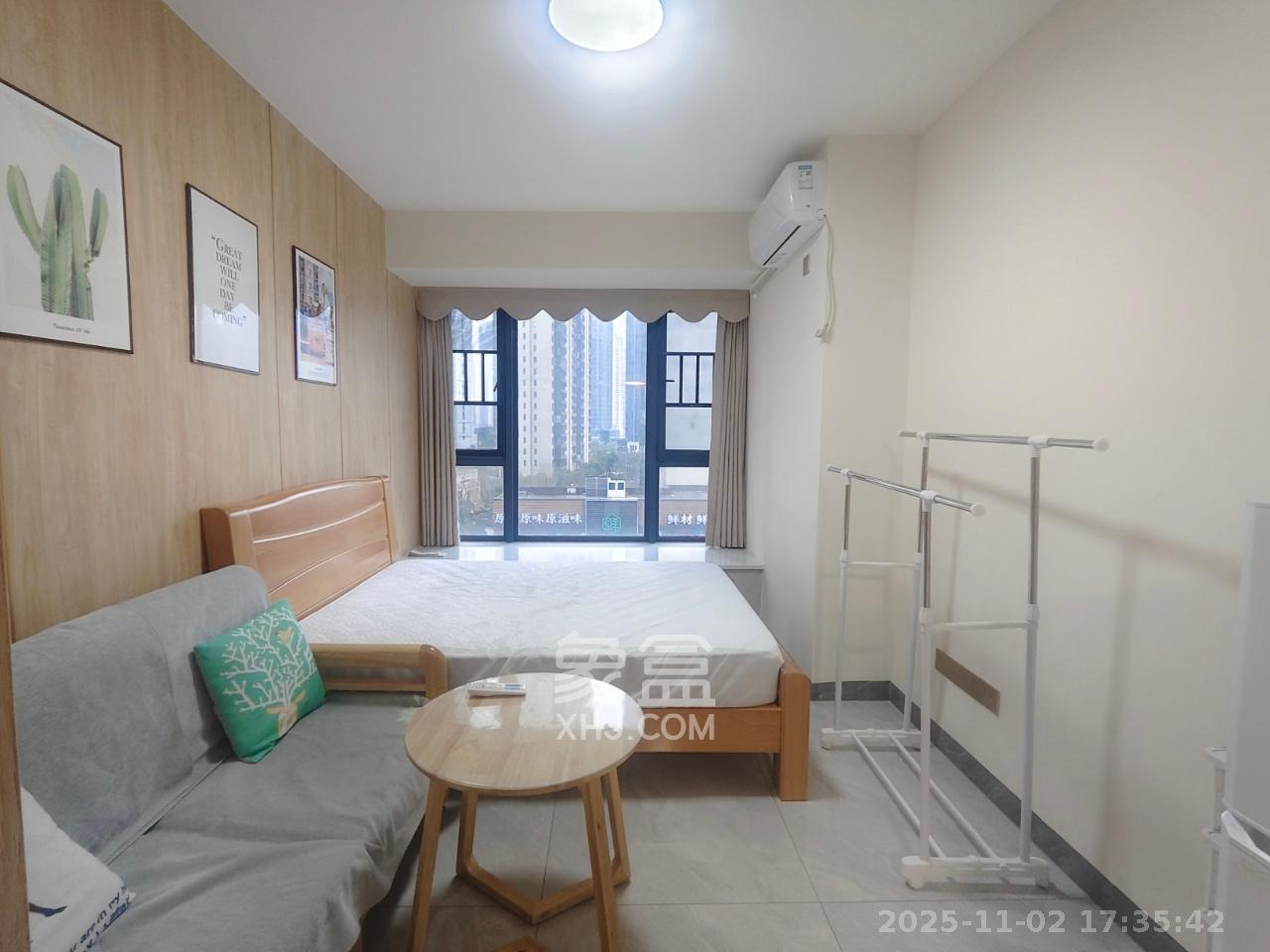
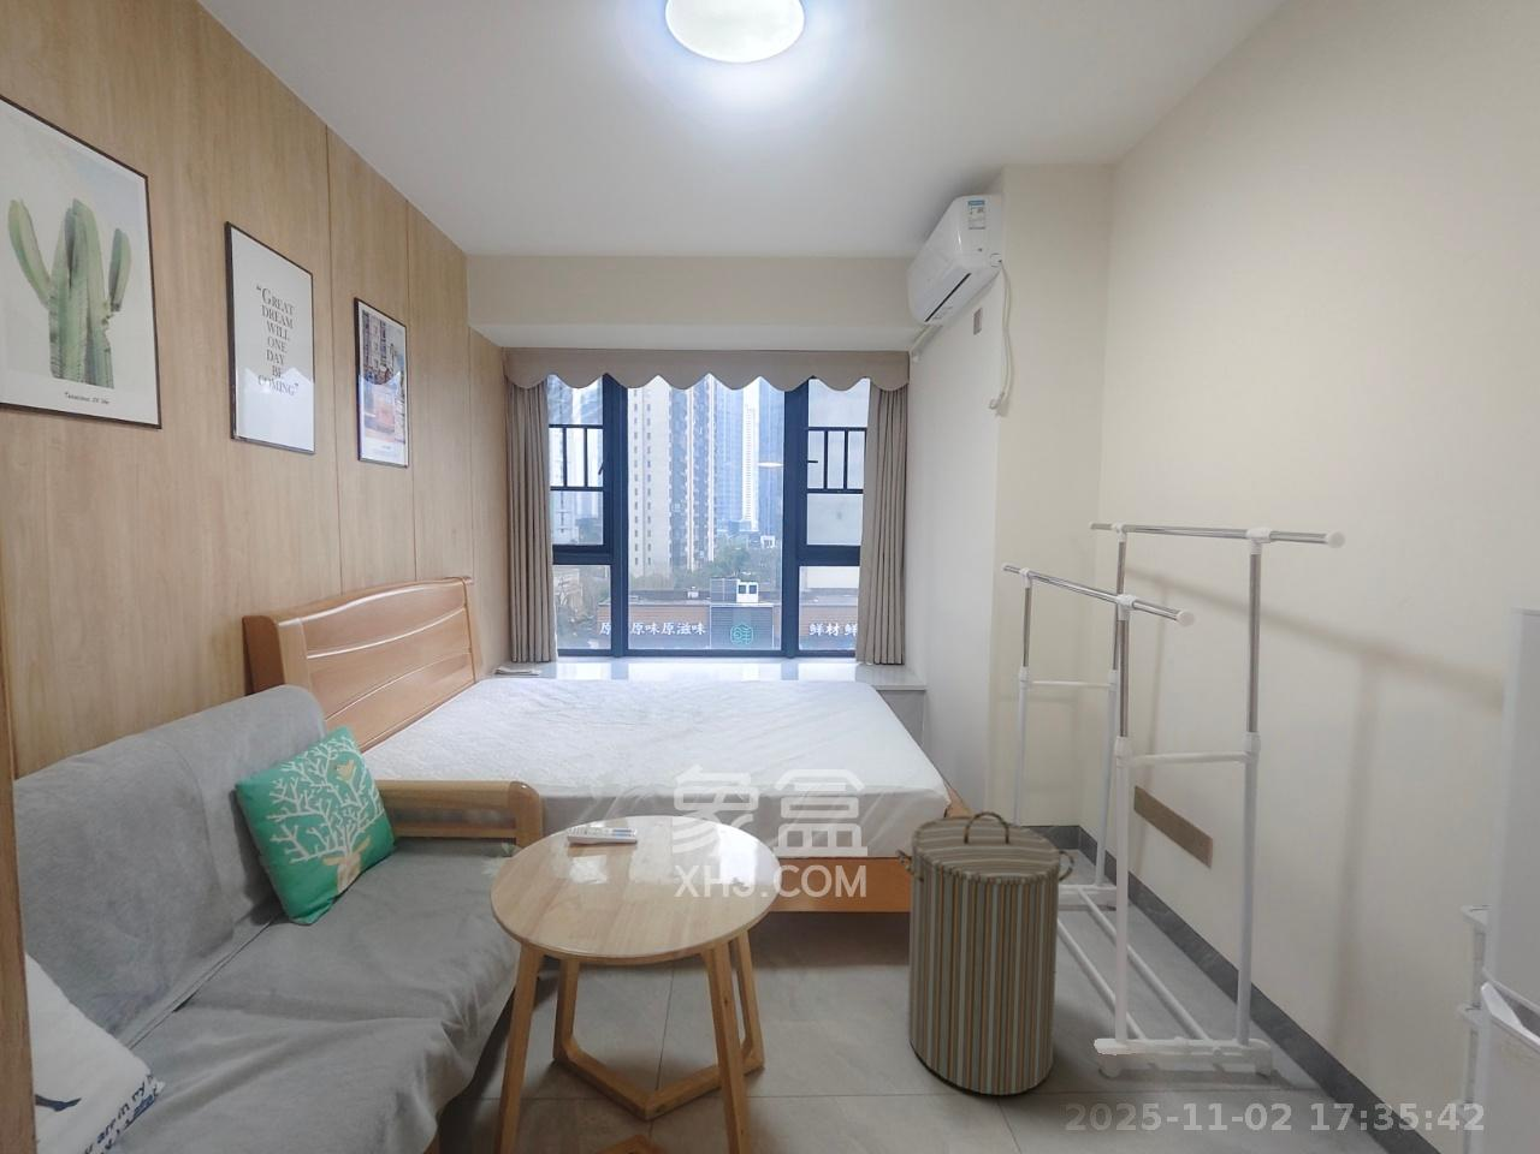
+ laundry hamper (981, 927)
